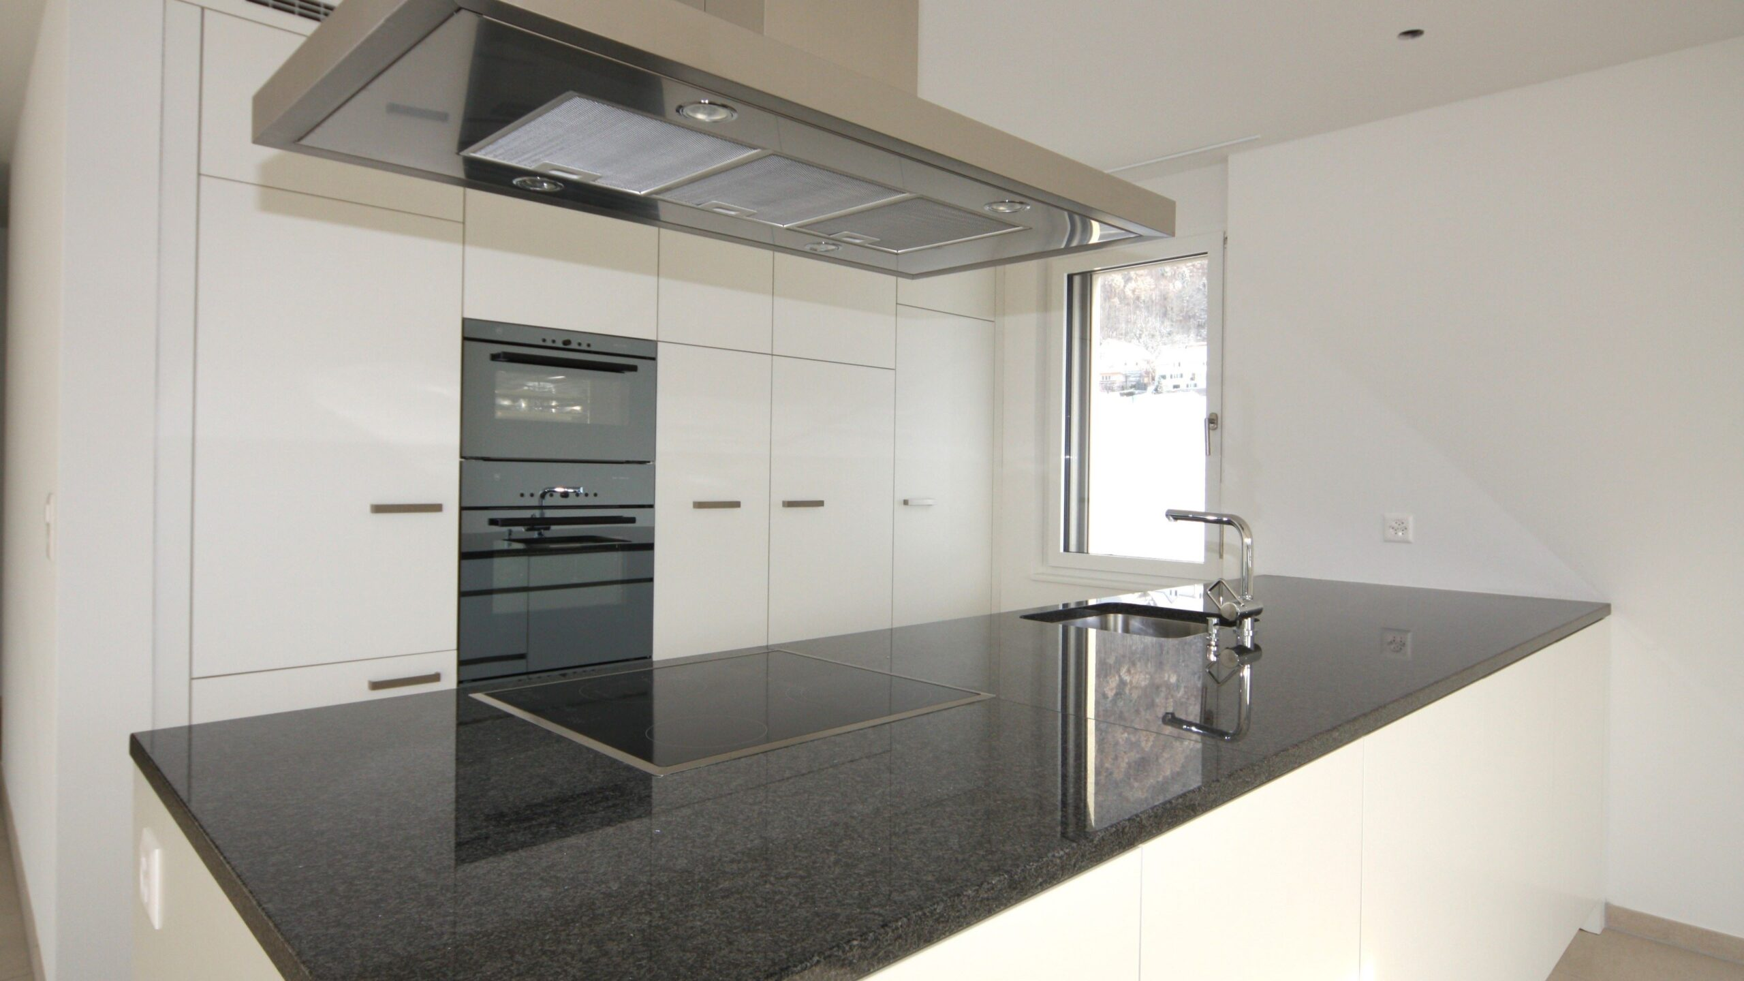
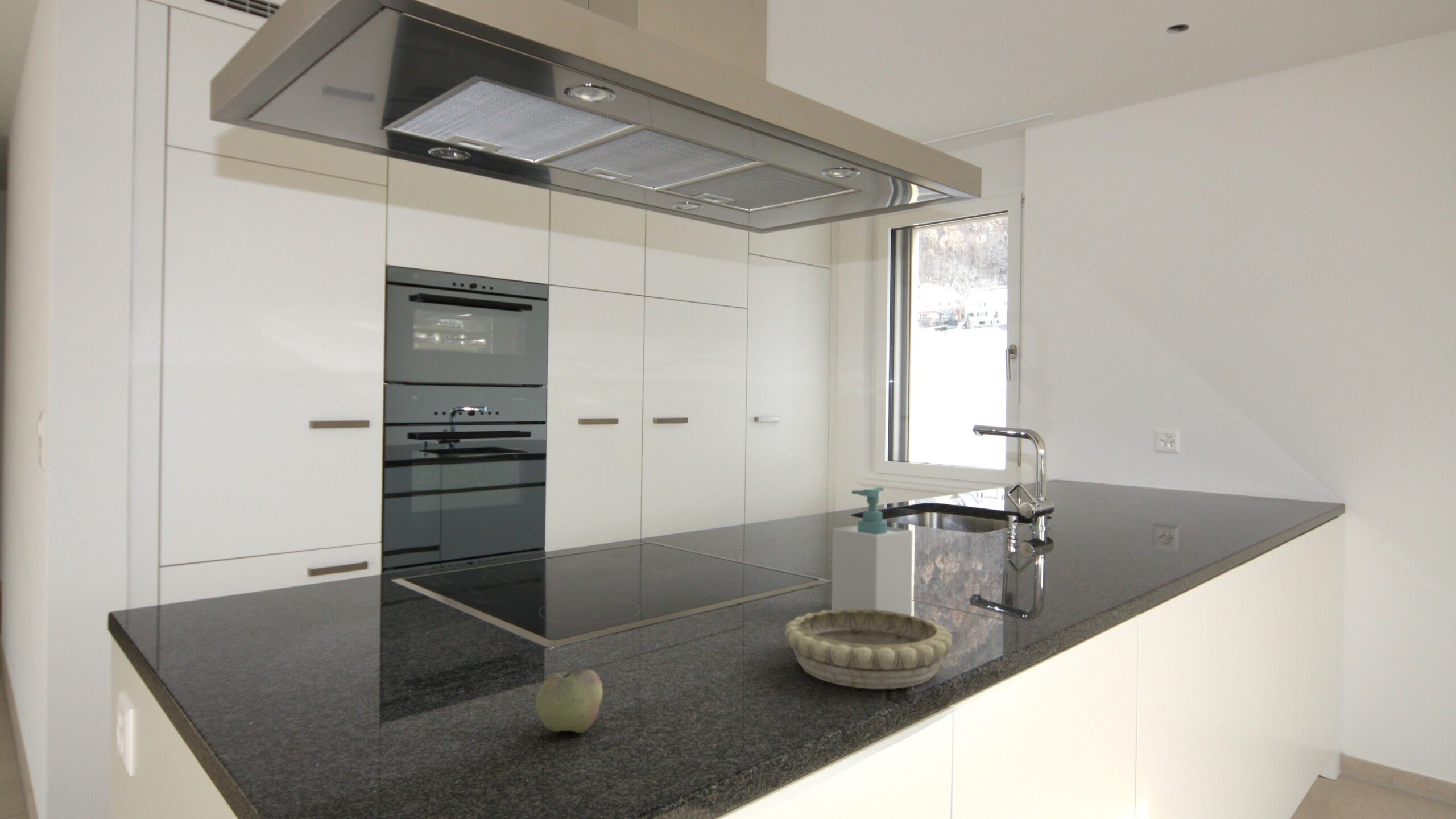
+ apple (577, 698)
+ soap bottle (871, 551)
+ decorative bowl (867, 646)
